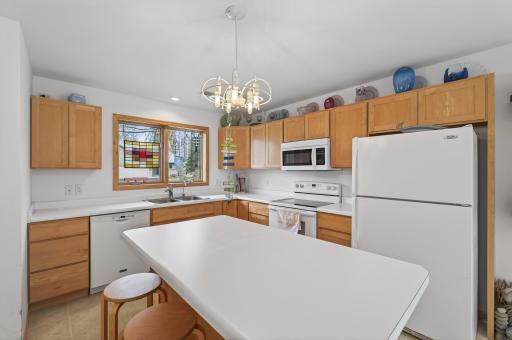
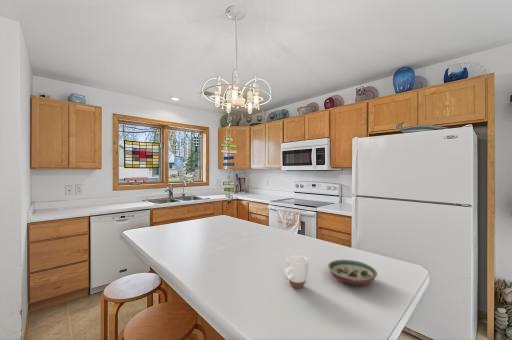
+ mug (294, 274)
+ decorative bowl (351, 274)
